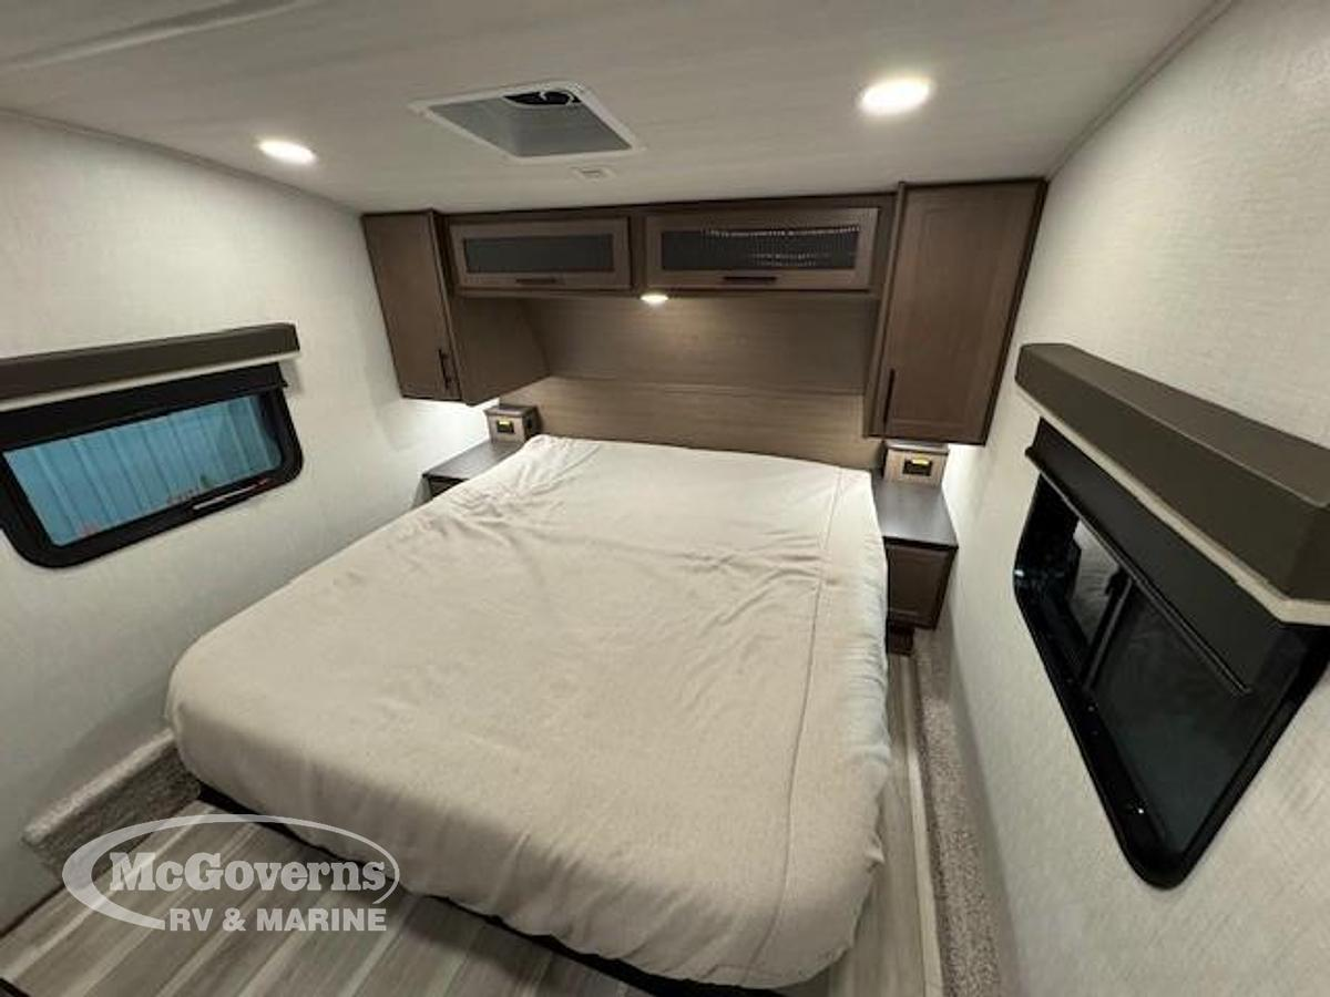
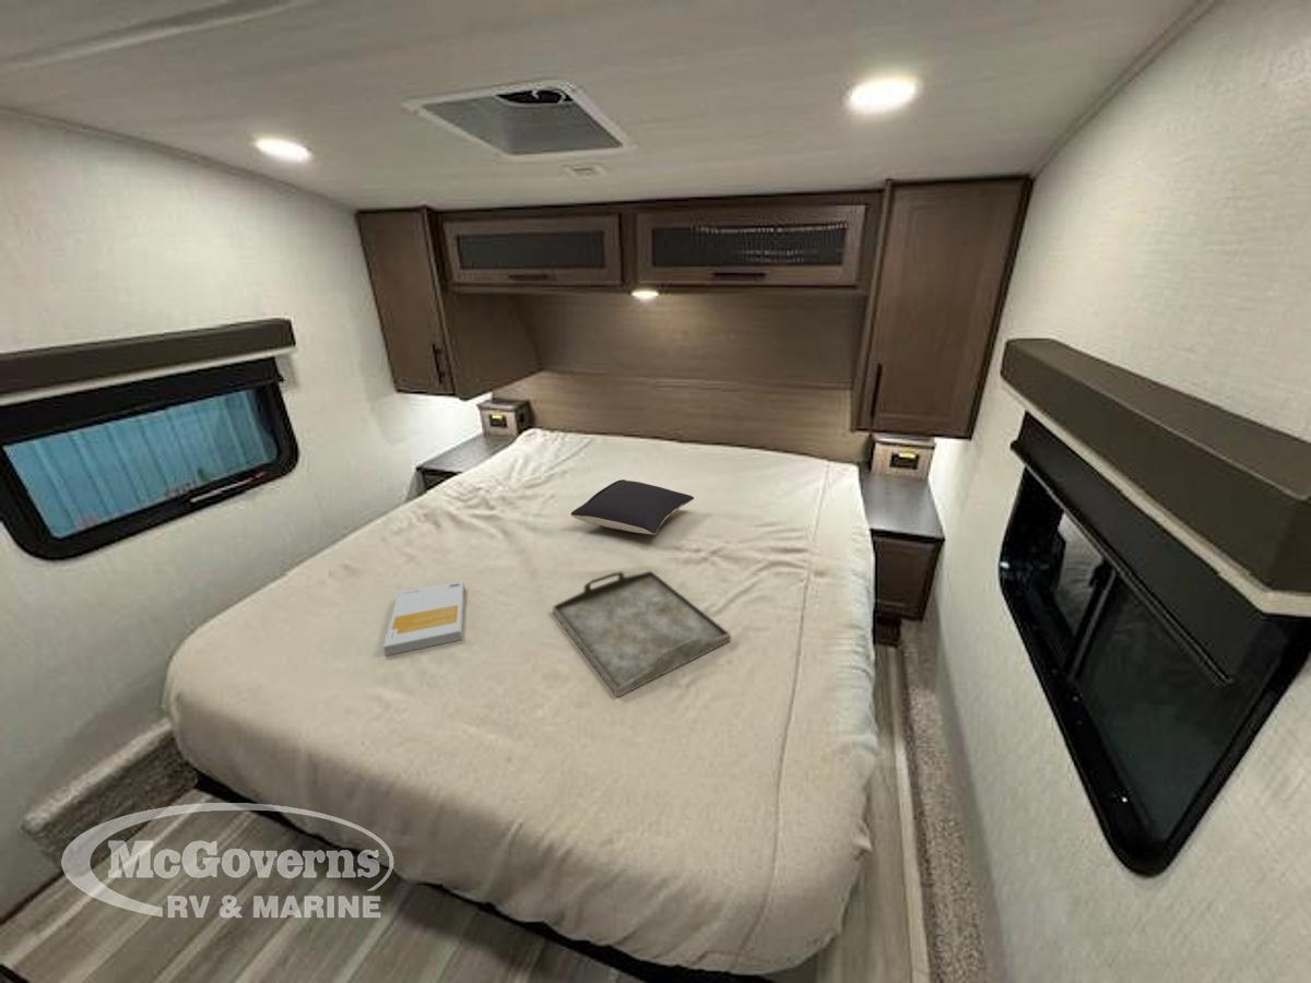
+ pillow (635, 506)
+ book (428, 614)
+ serving tray (637, 616)
